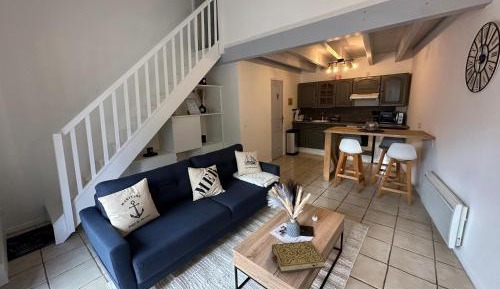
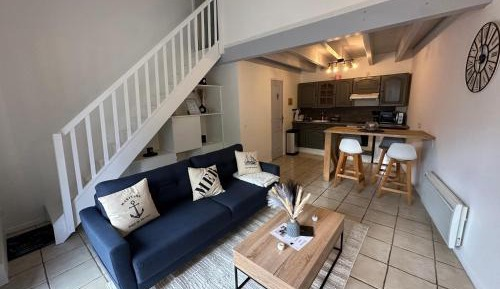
- book (295, 256)
